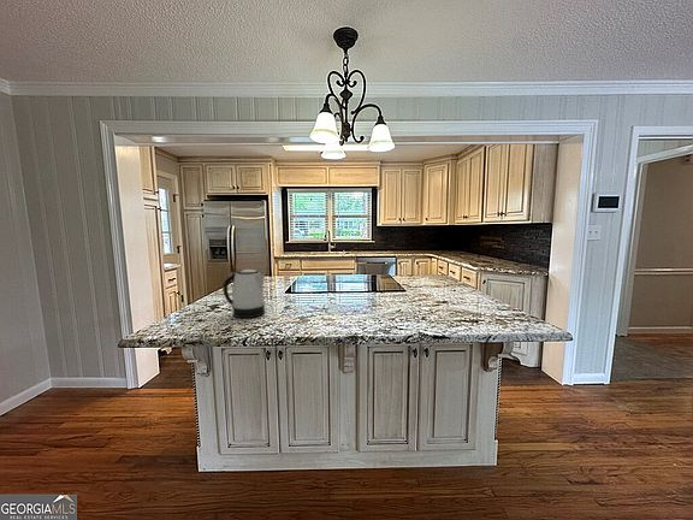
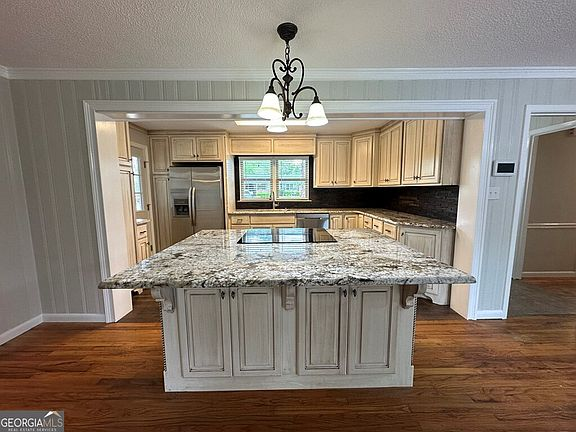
- kettle (243, 291)
